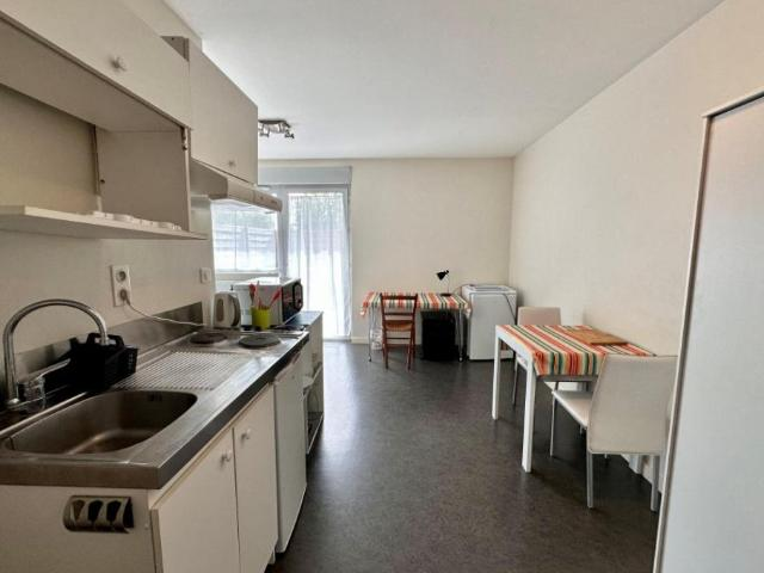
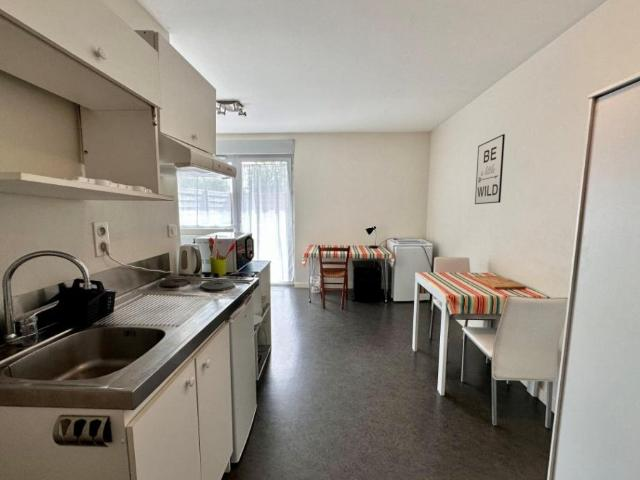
+ wall art (488, 172)
